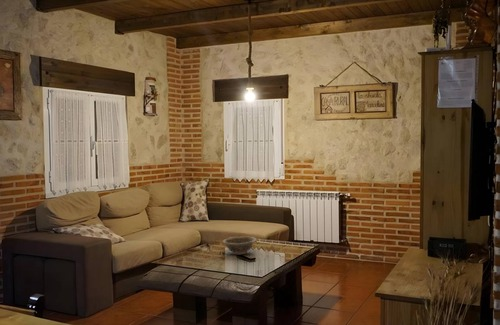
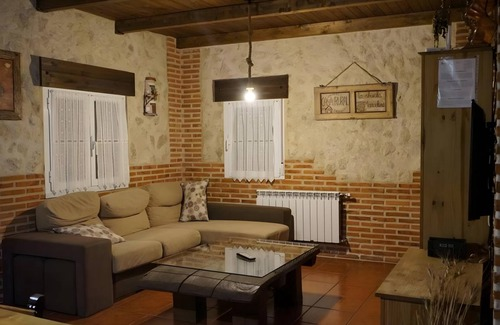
- decorative bowl (239, 246)
